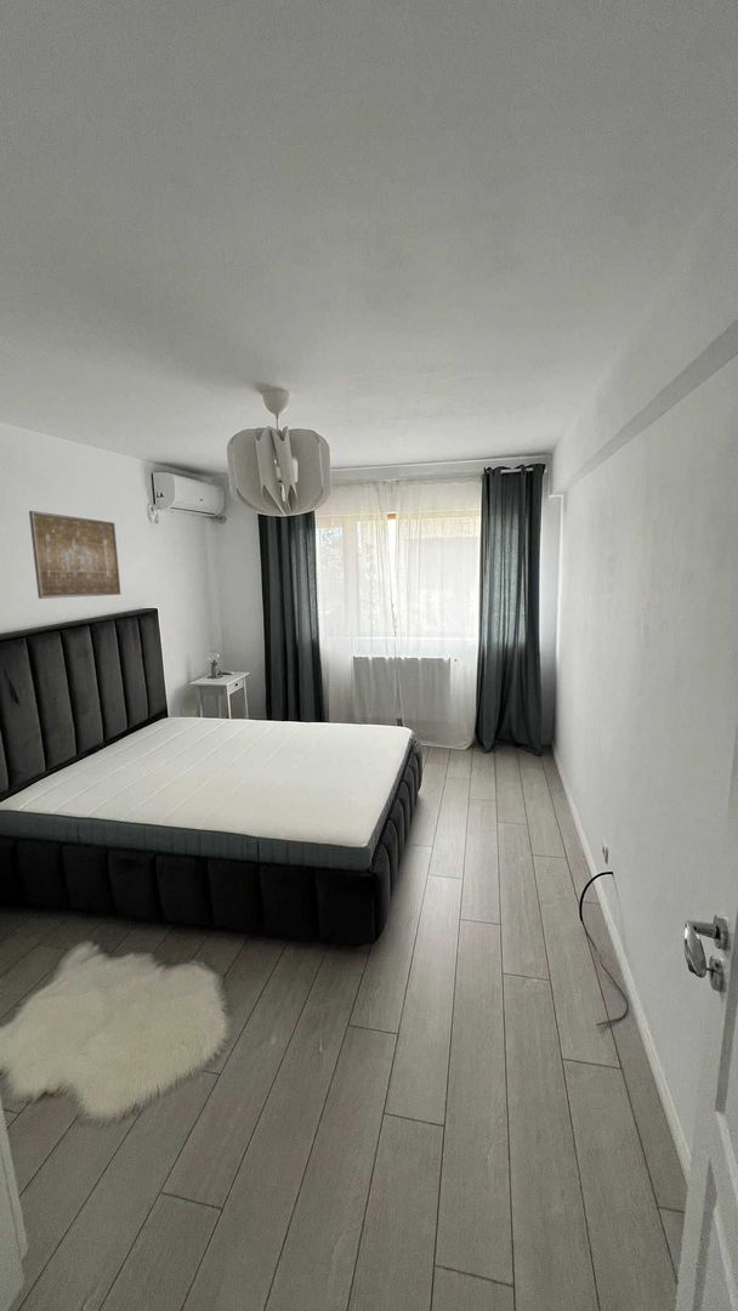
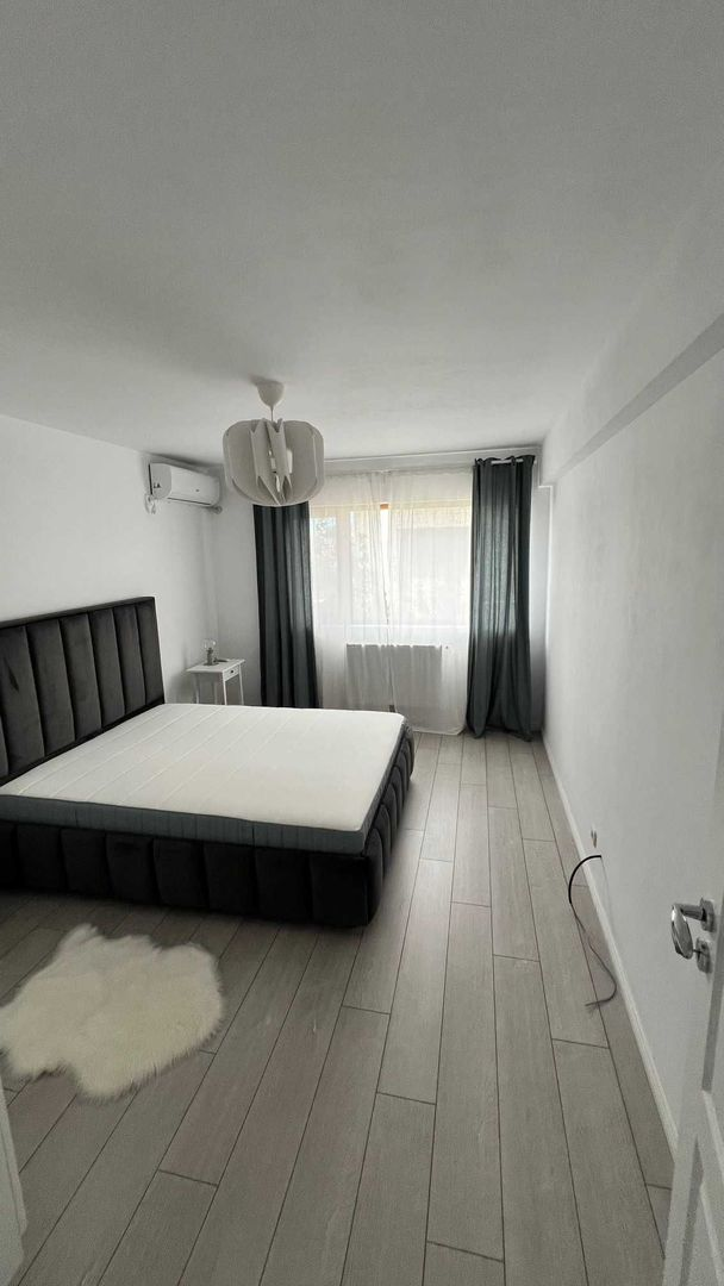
- wall art (79, 557)
